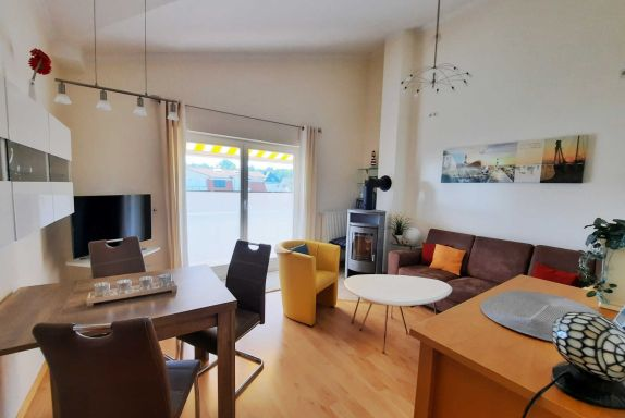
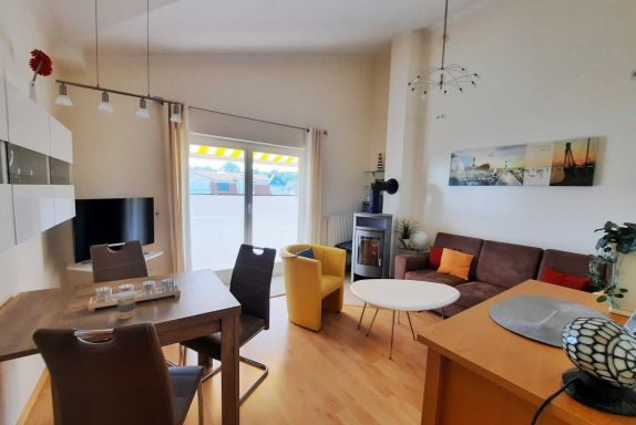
+ coffee cup (126, 304)
